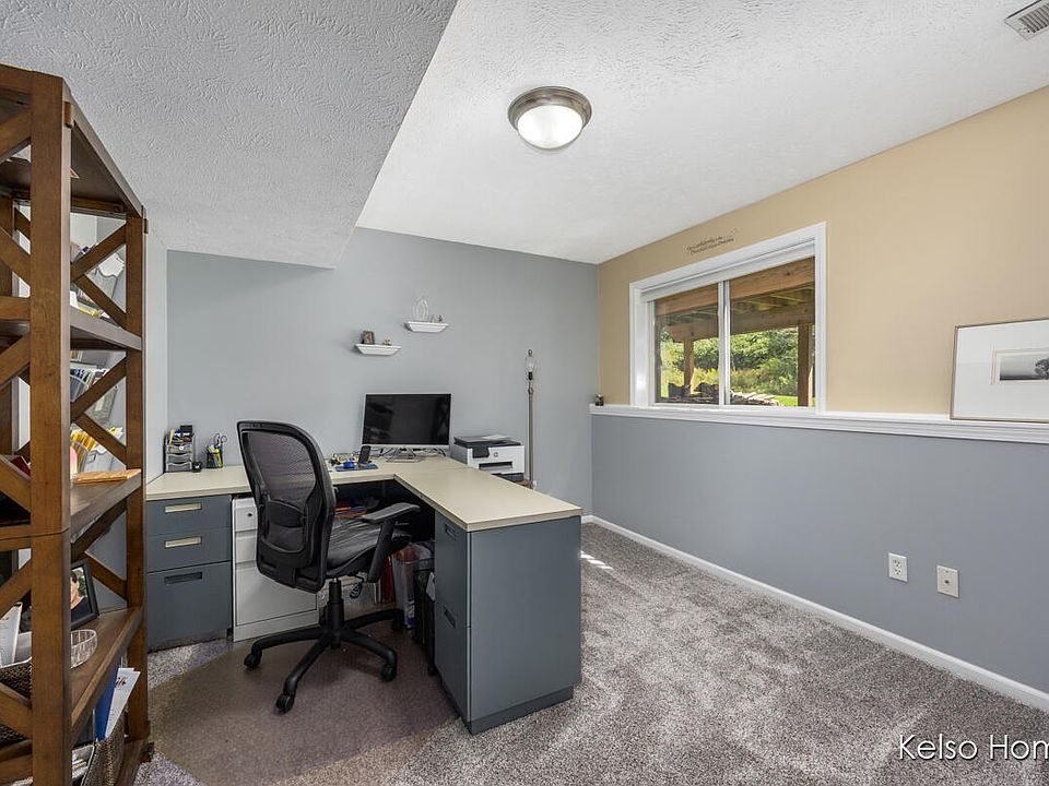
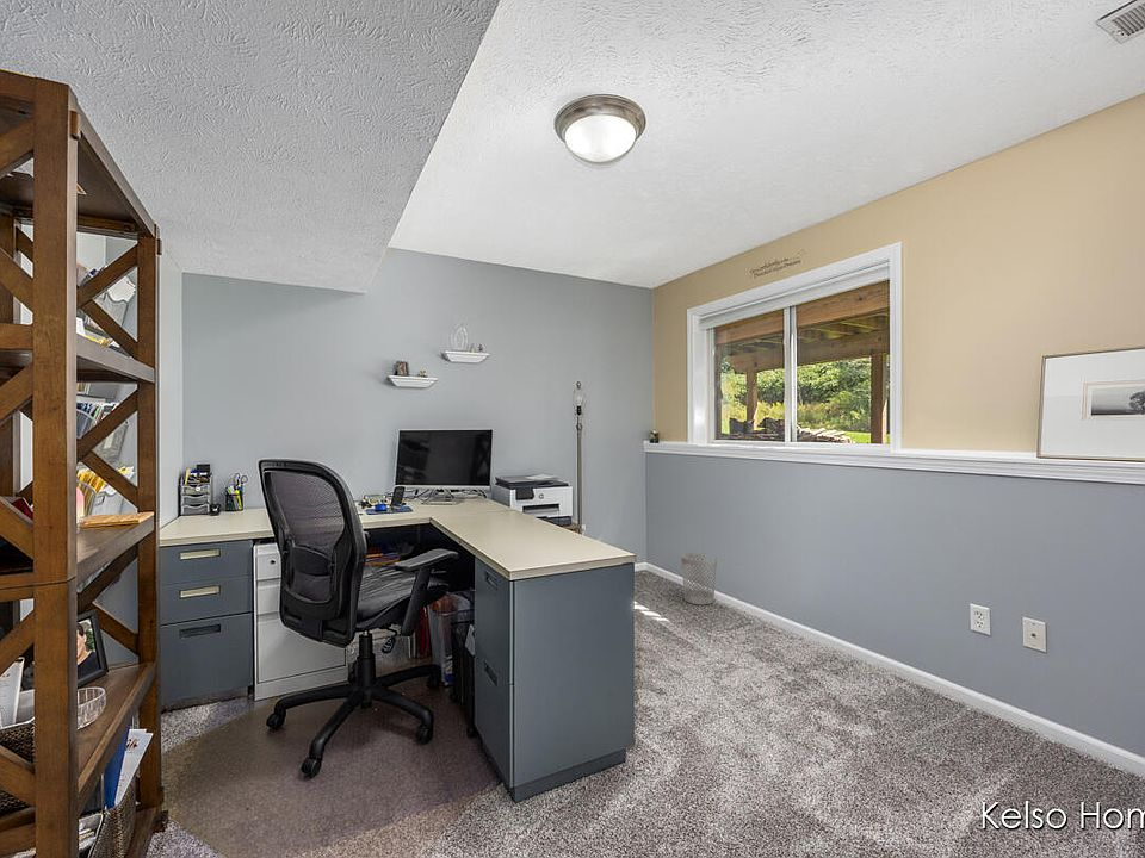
+ wastebasket (699, 578)
